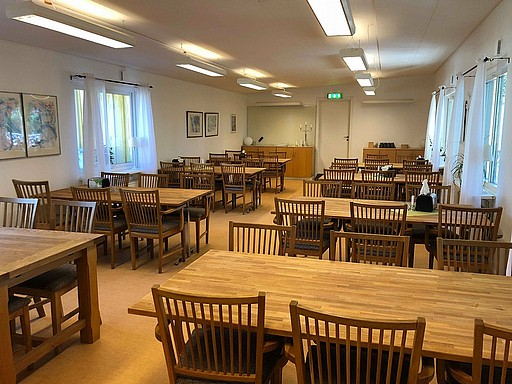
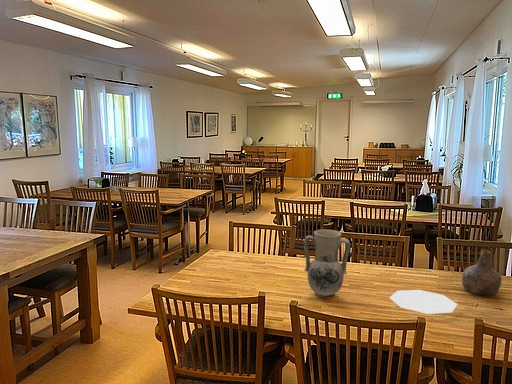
+ plate (422, 299)
+ vase (326, 263)
+ bottle (482, 270)
